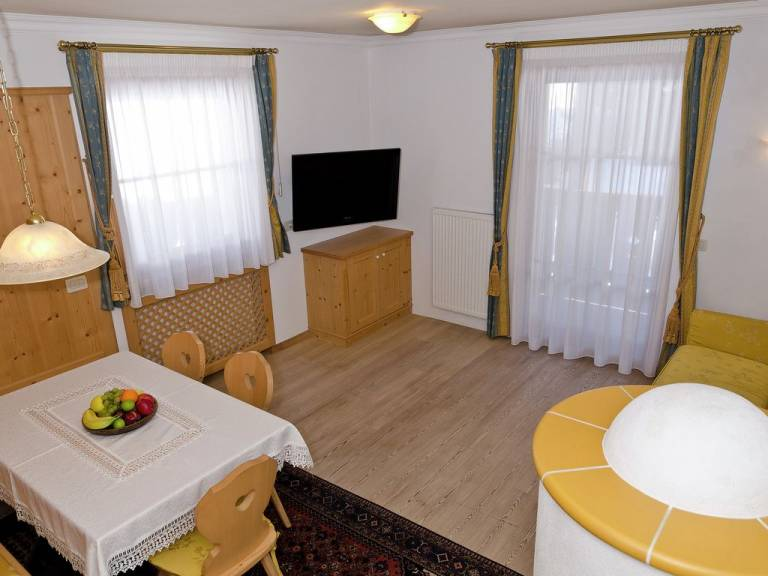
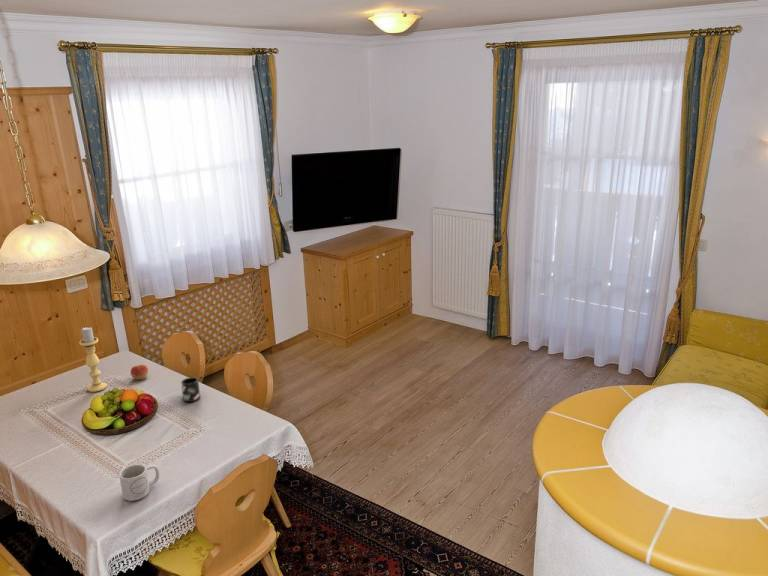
+ mug (189, 388)
+ candle holder (91, 357)
+ mug (140, 479)
+ apple (139, 371)
